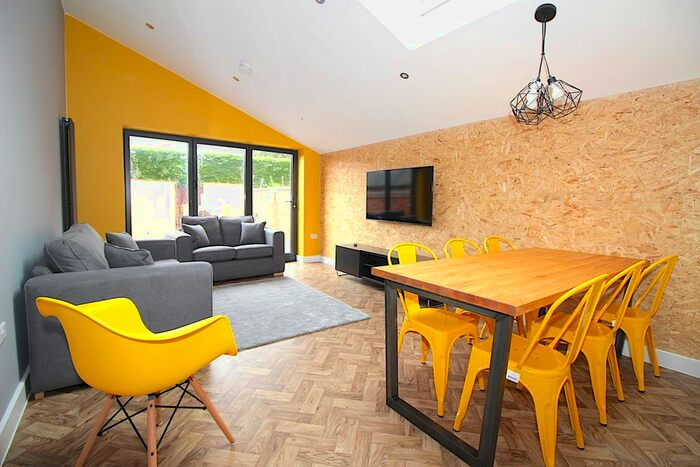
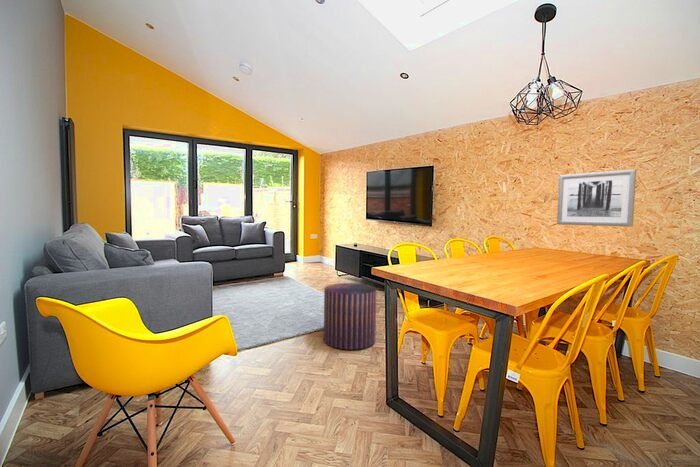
+ pouf (349, 313)
+ wall art (593, 199)
